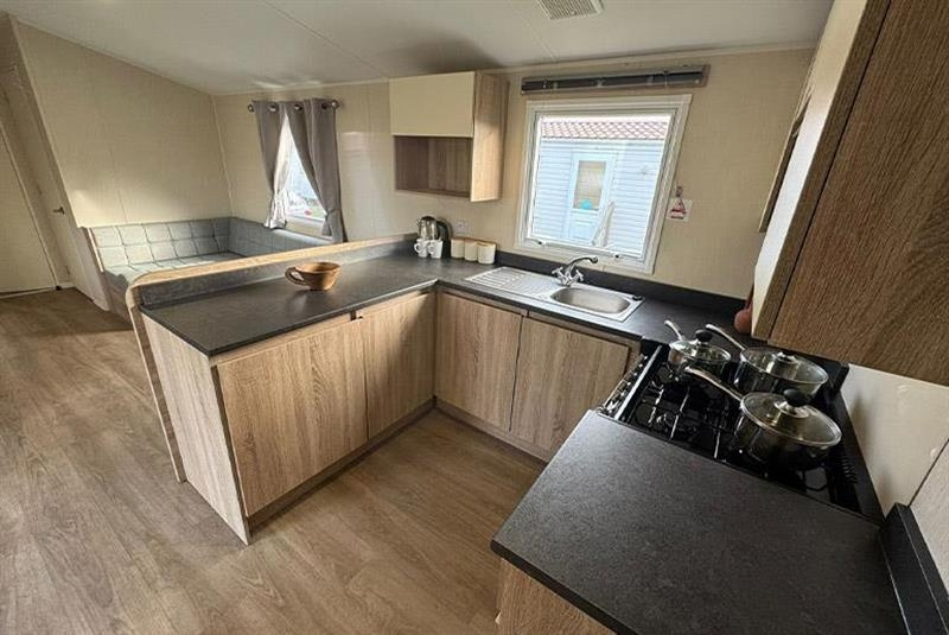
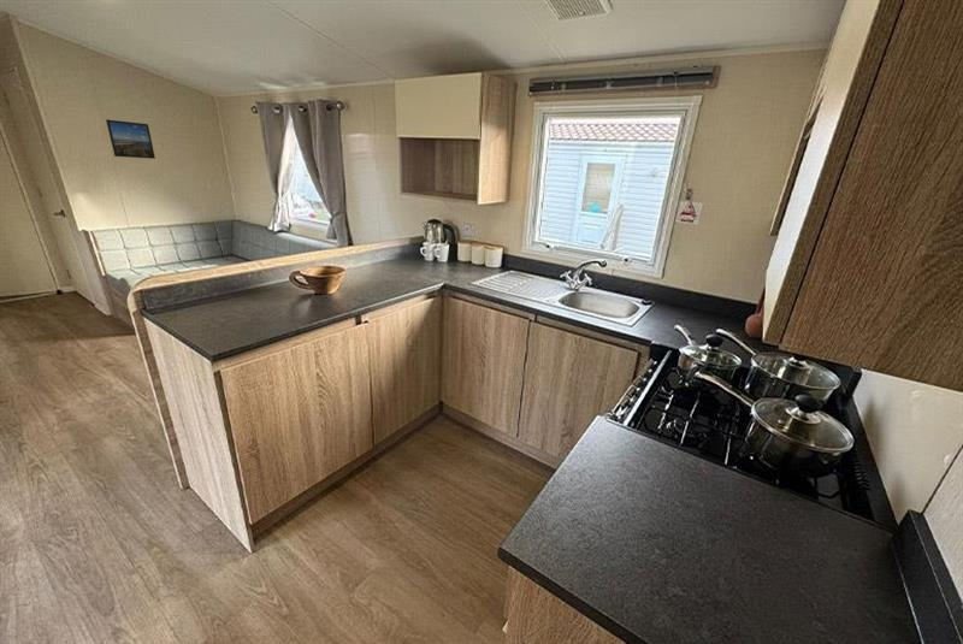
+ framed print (131, 140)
